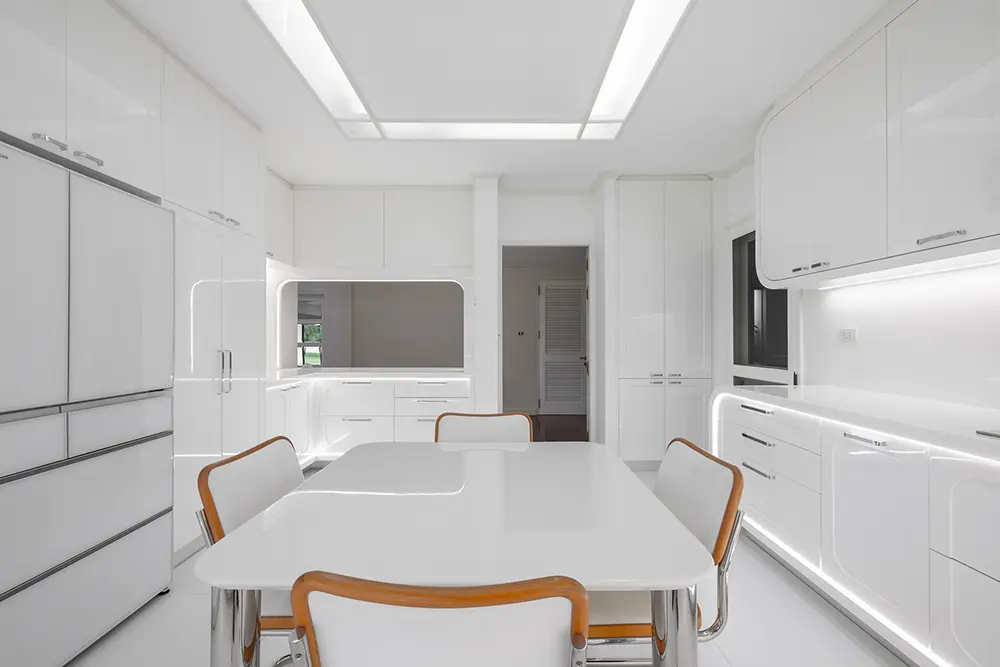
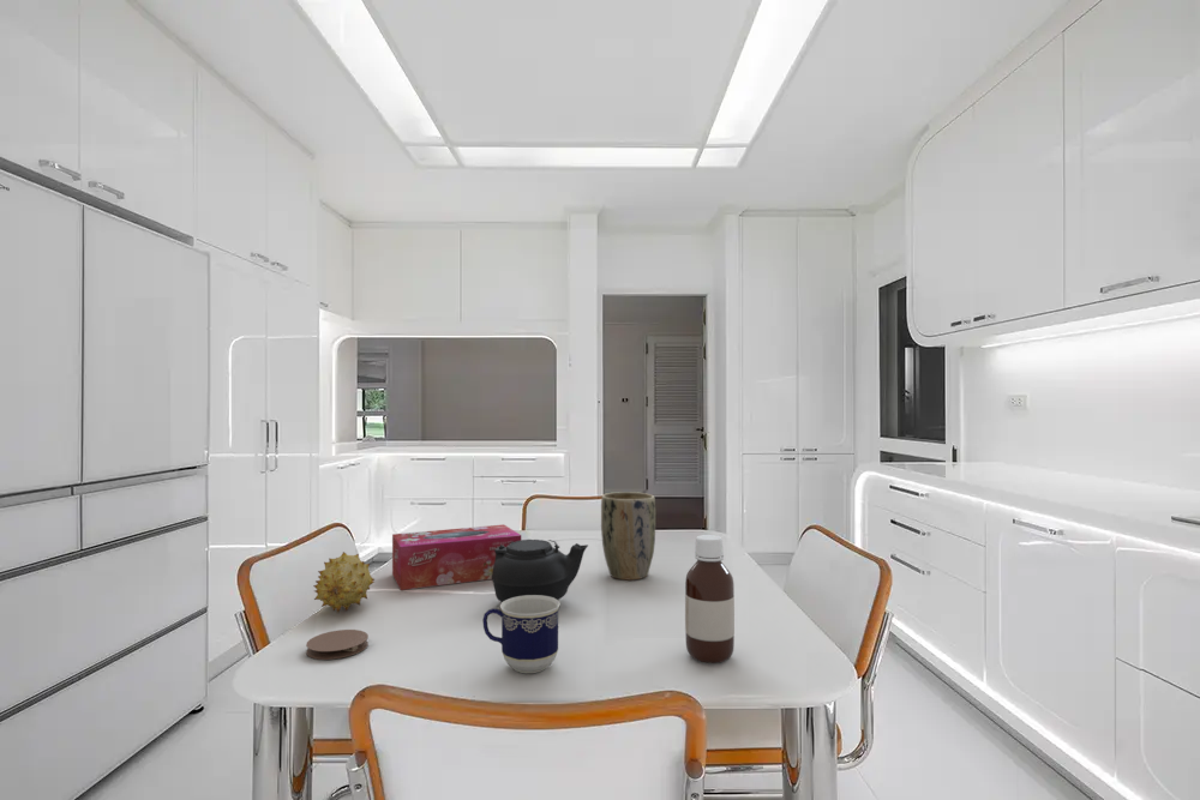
+ plant pot (628, 535)
+ teapot (539, 572)
+ coaster (337, 643)
+ bottle (709, 596)
+ tissue box (456, 554)
+ cup (521, 634)
+ fruit (343, 581)
